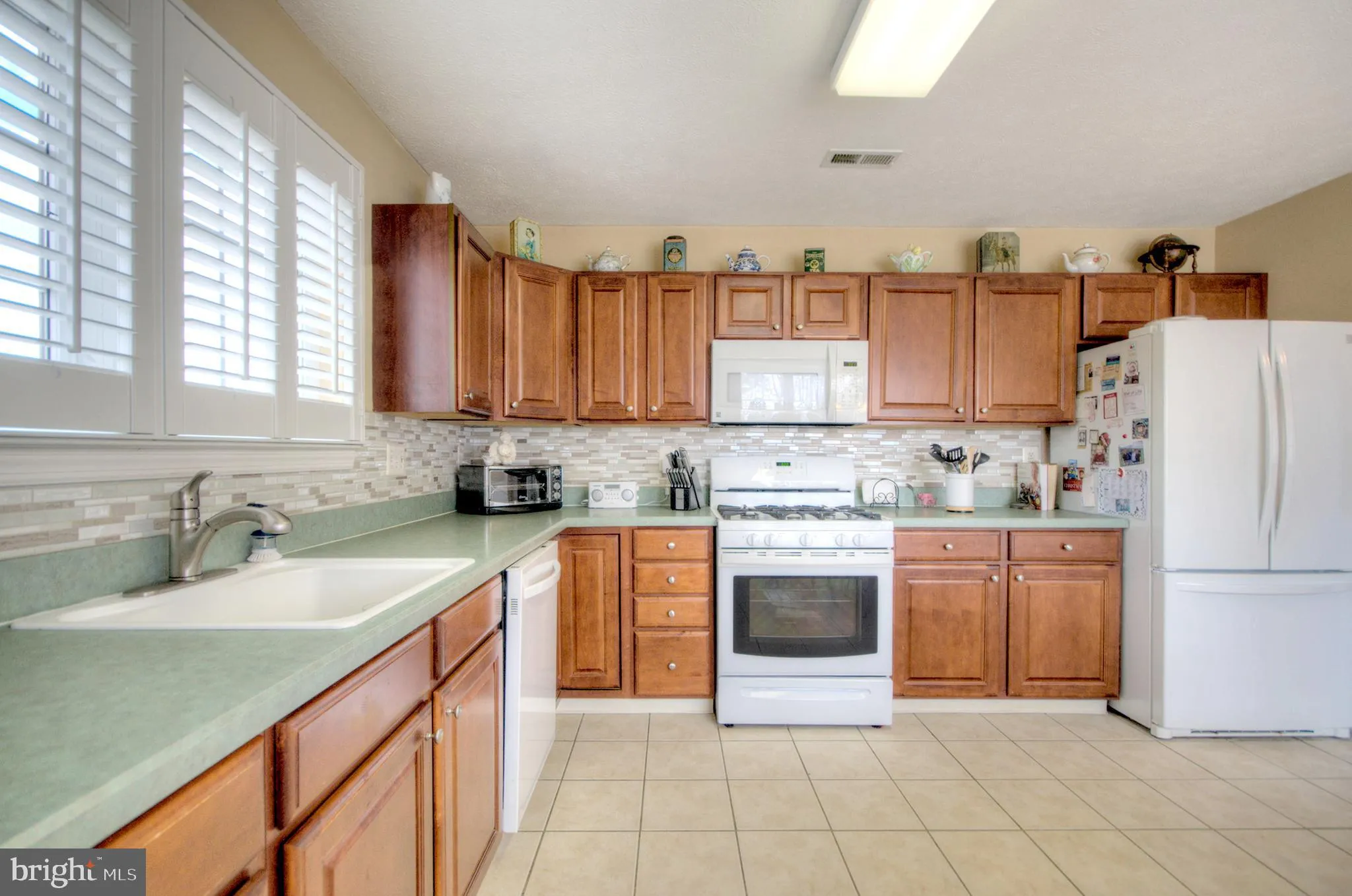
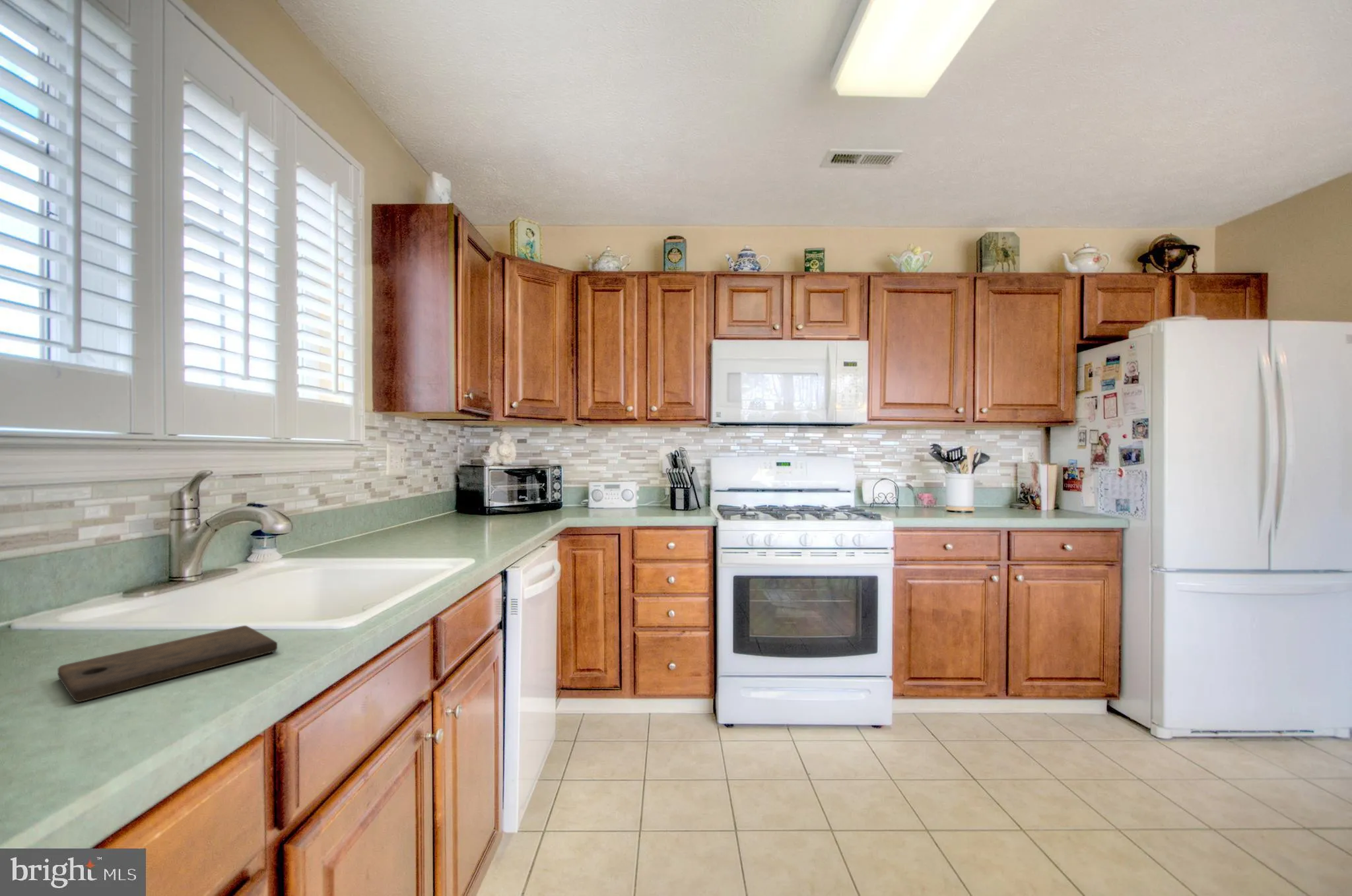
+ cutting board (174, 658)
